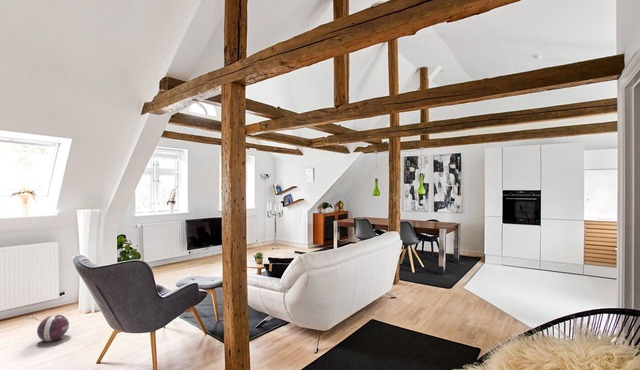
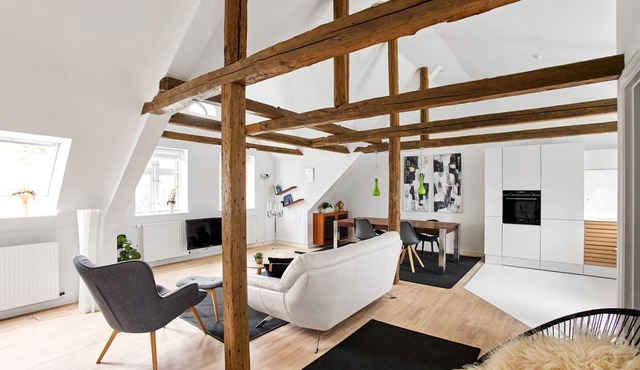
- ball (53, 327)
